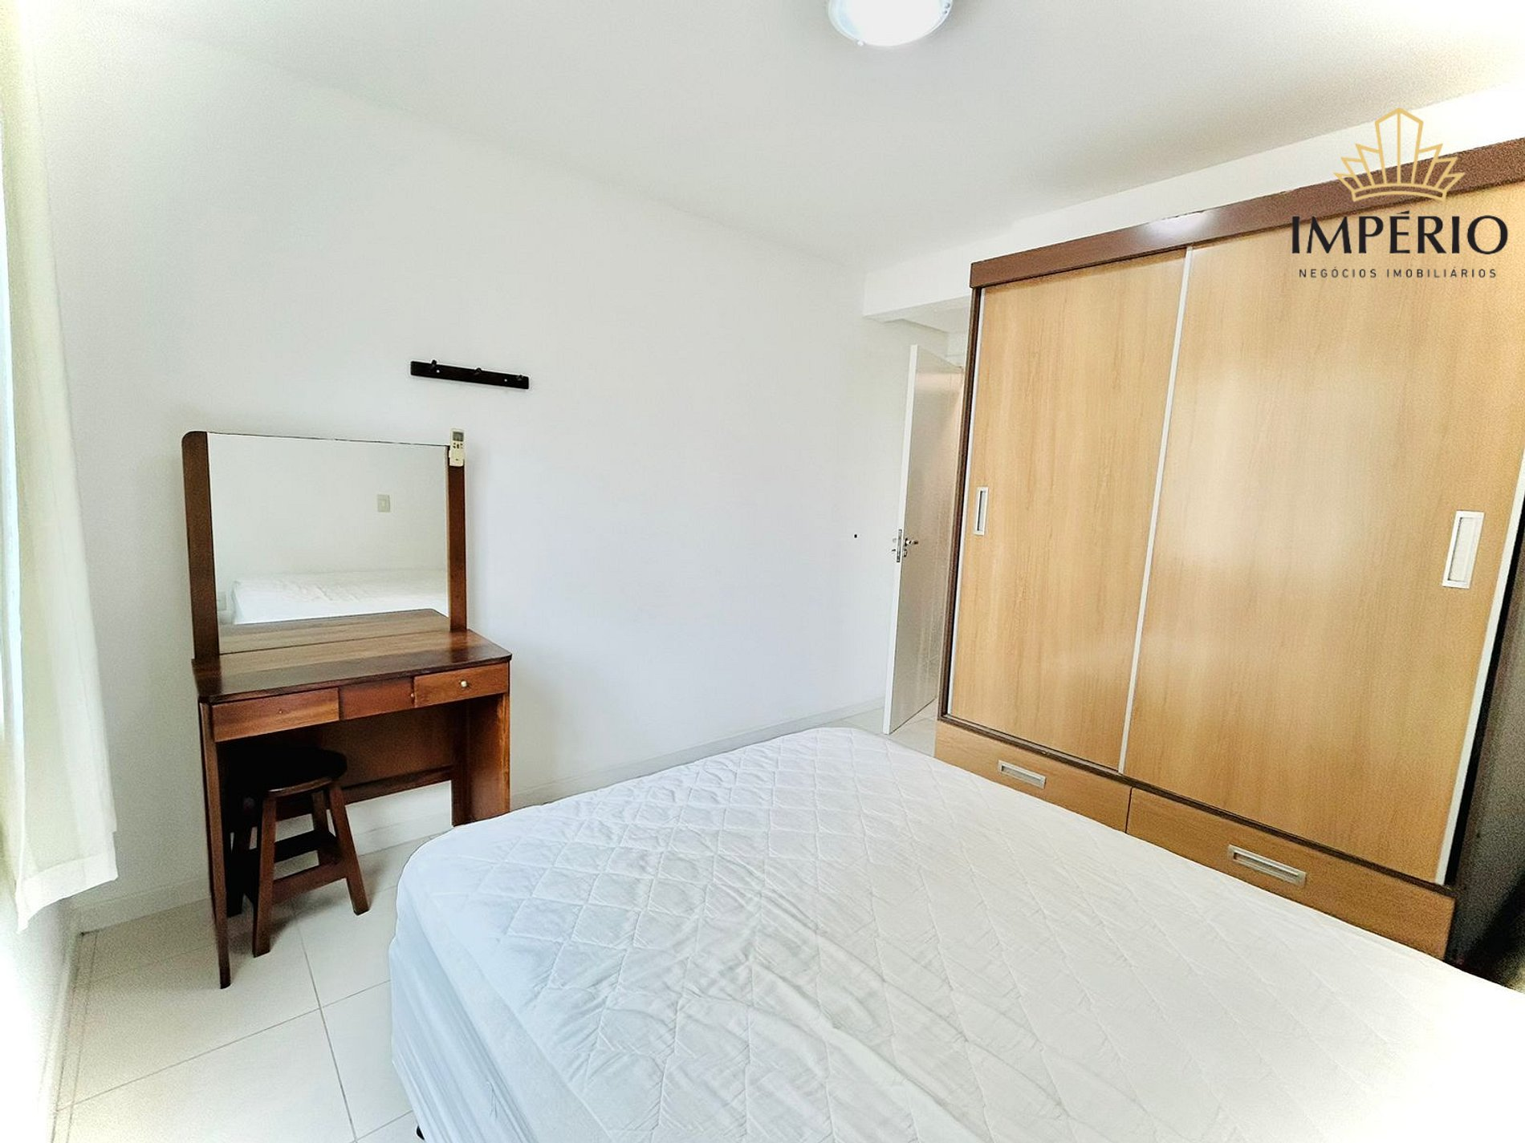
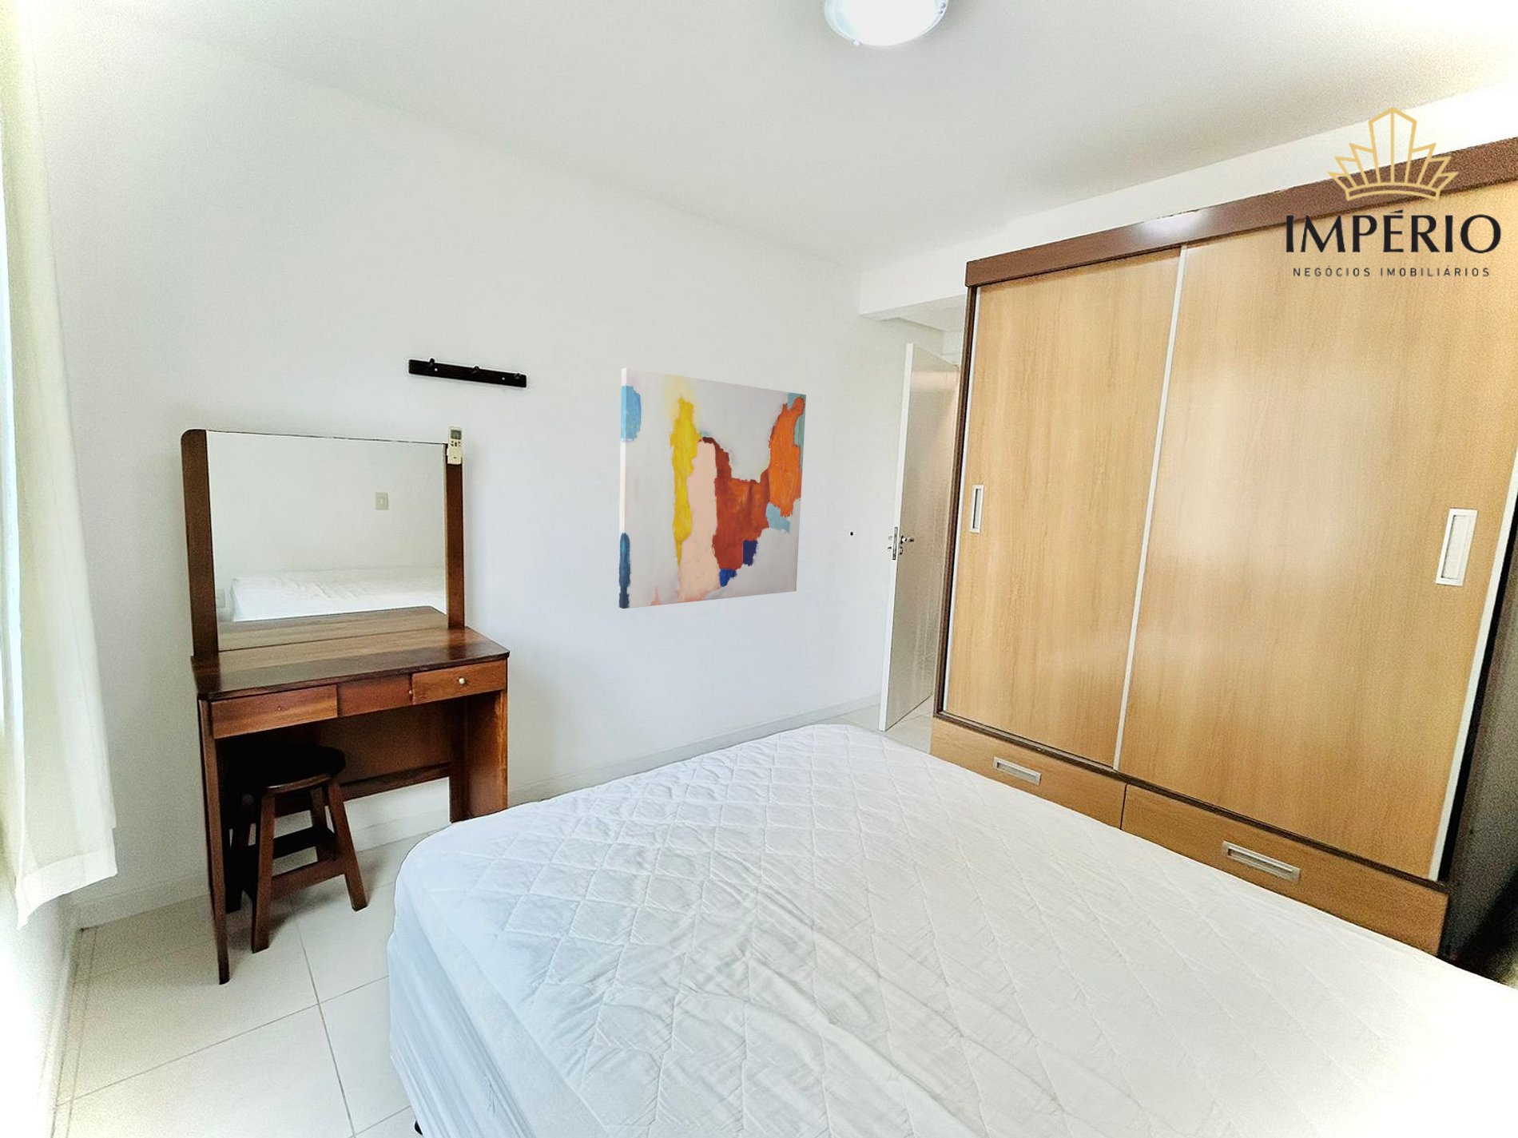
+ wall art (720, 492)
